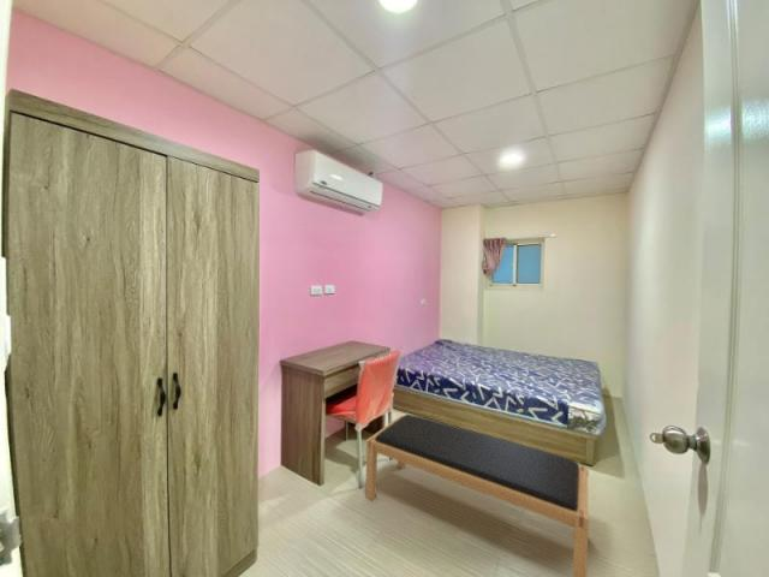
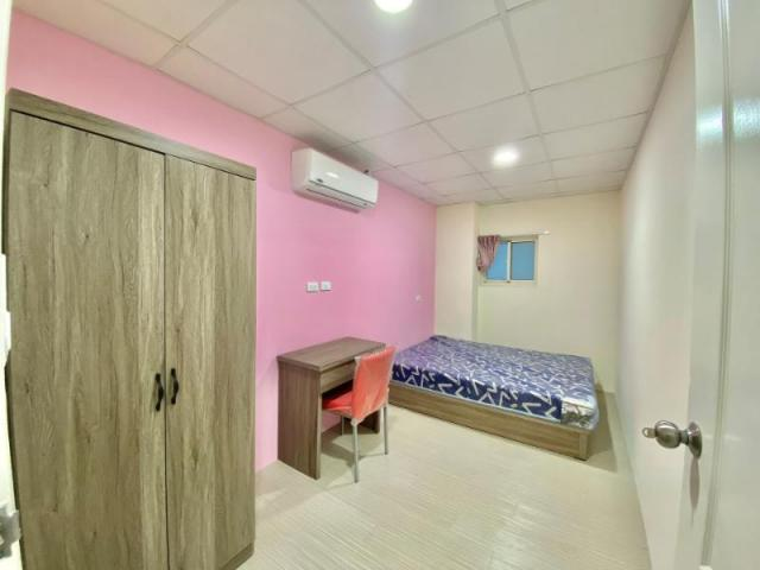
- bench (469, 480)
